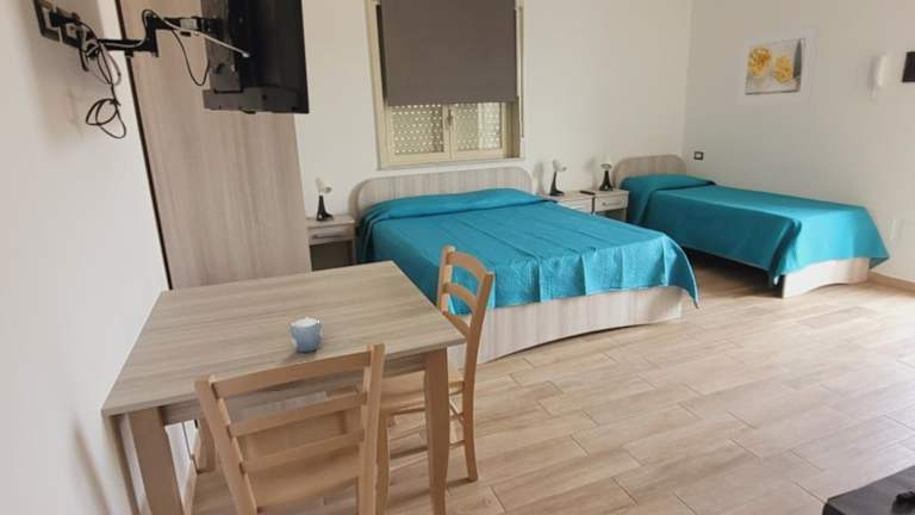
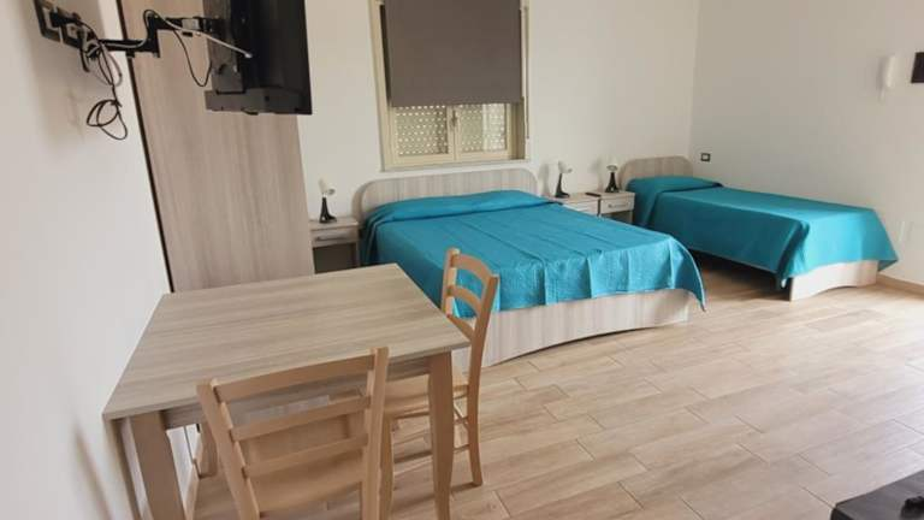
- mug (306, 333)
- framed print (773, 68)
